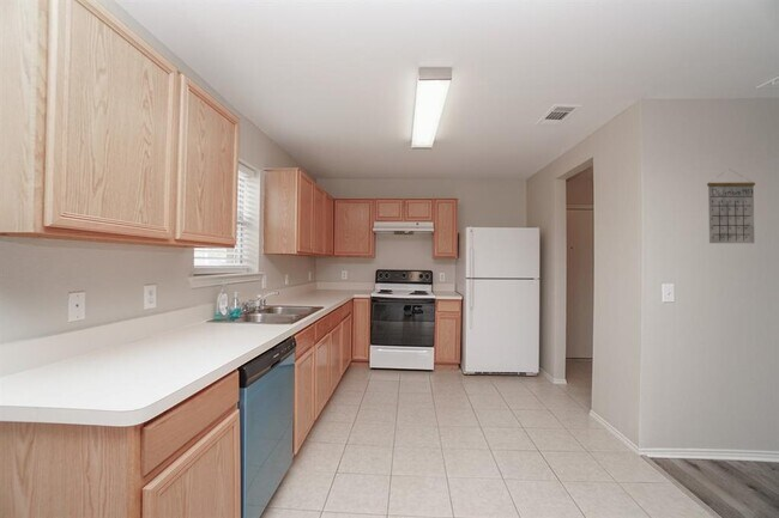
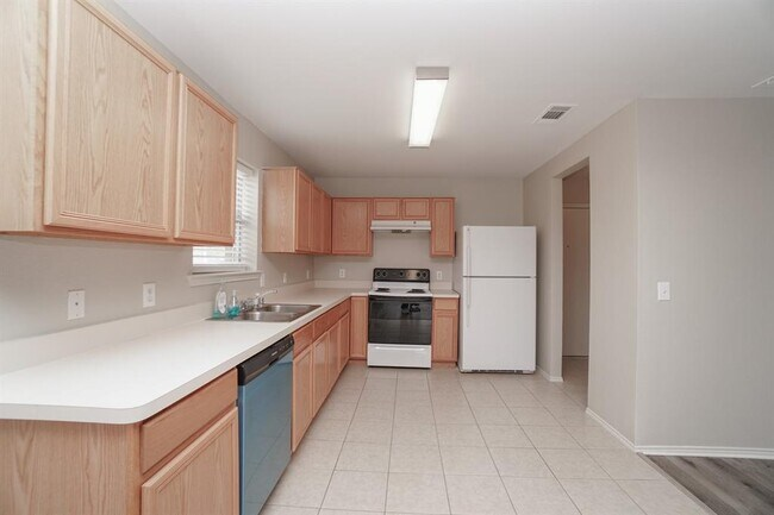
- calendar (731, 205)
